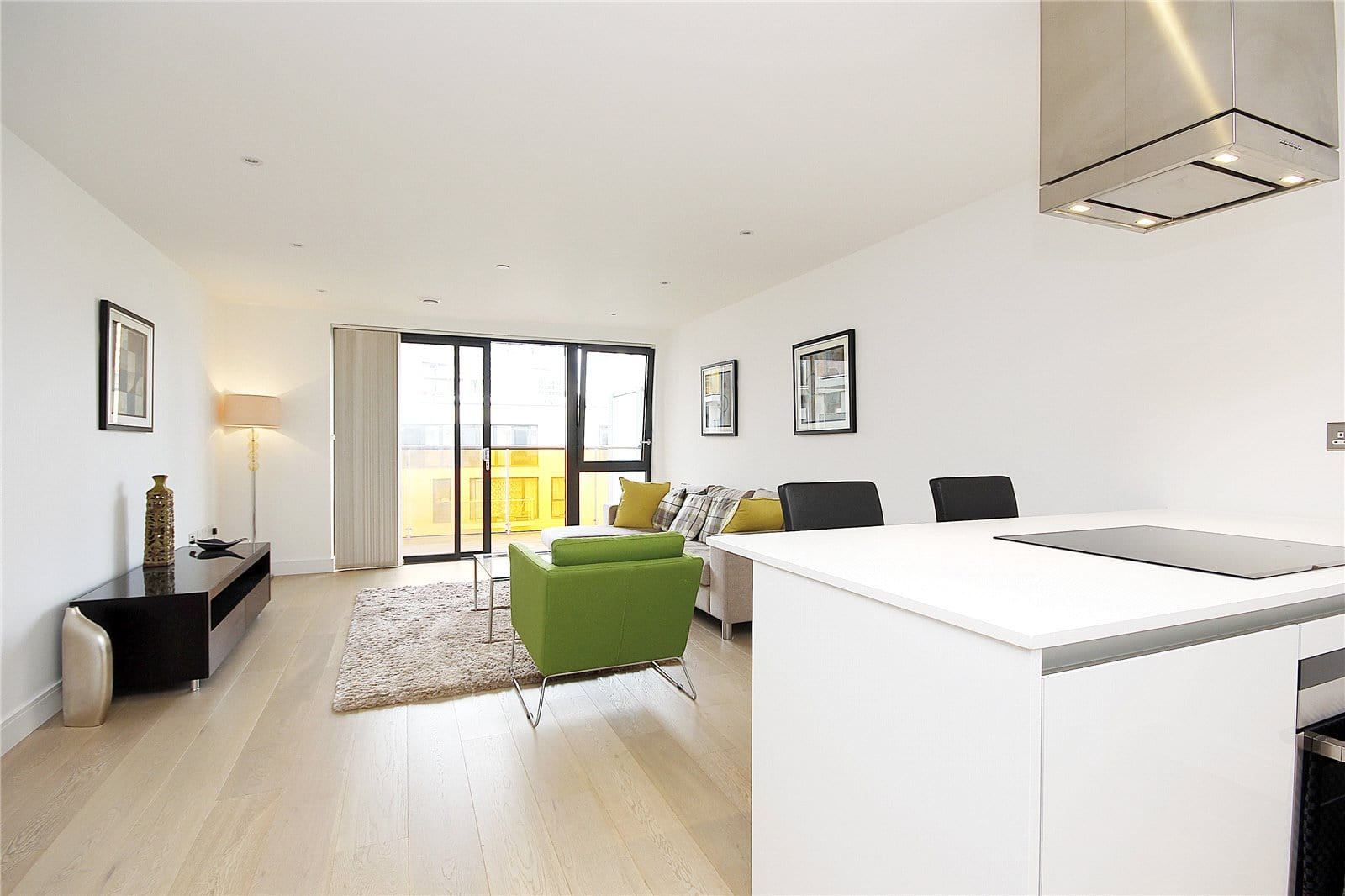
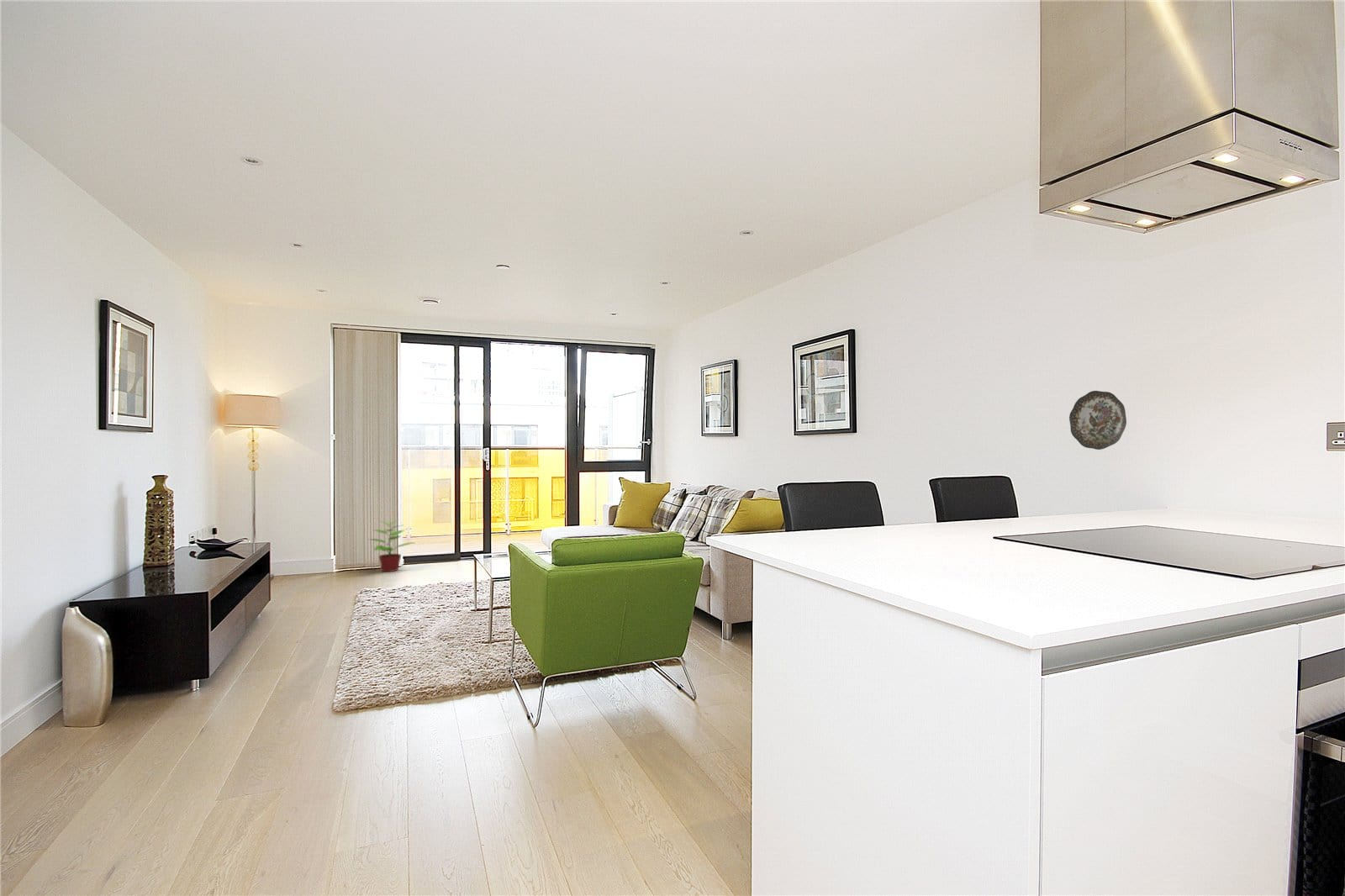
+ potted plant (389, 543)
+ decorative plate (1098, 419)
